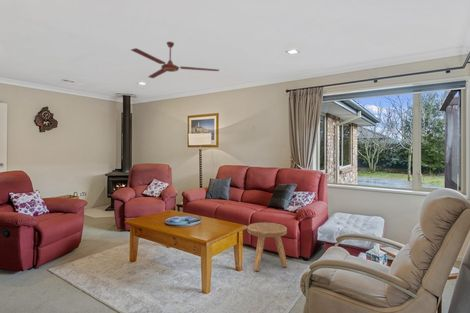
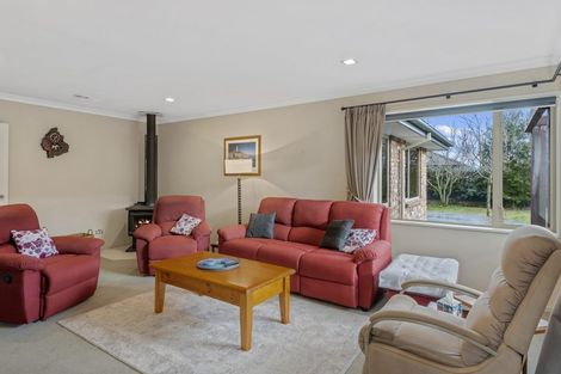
- ceiling fan (172, 62)
- stool (263, 246)
